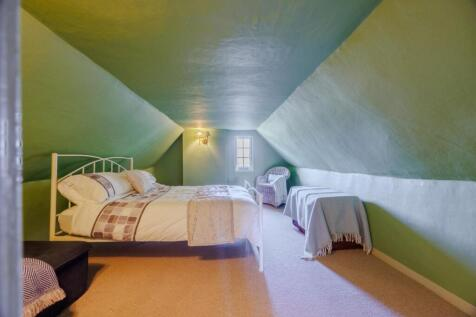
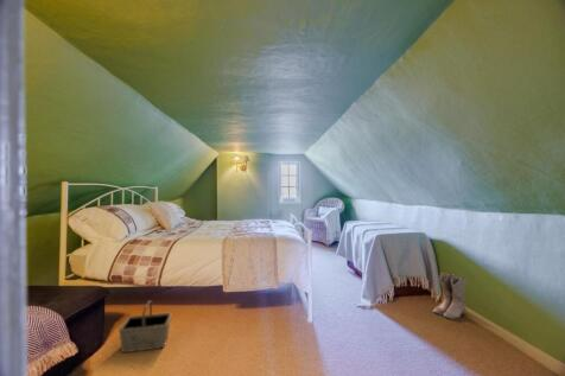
+ basket (146, 323)
+ boots (449, 293)
